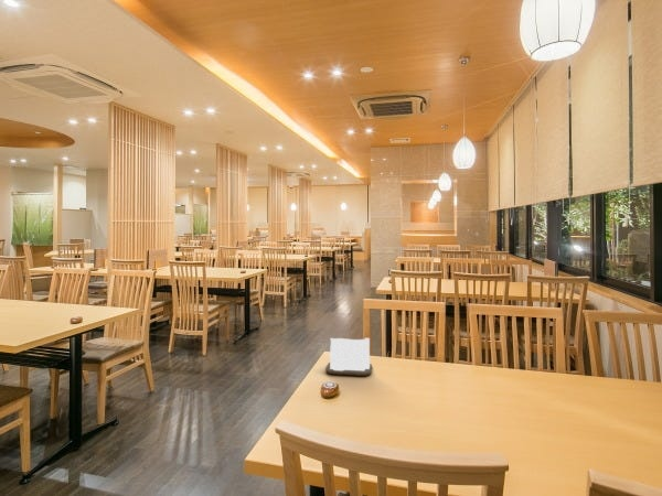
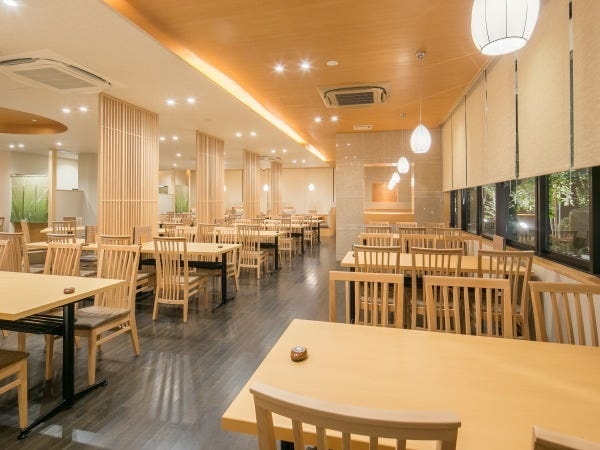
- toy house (349, 353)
